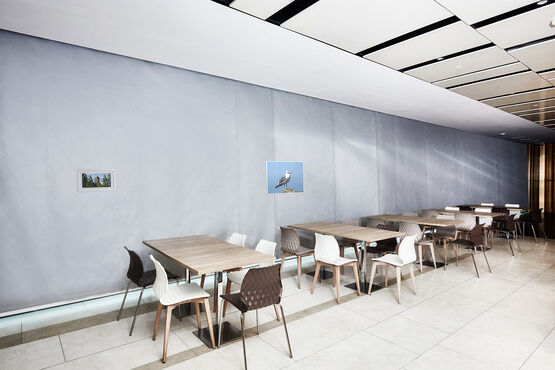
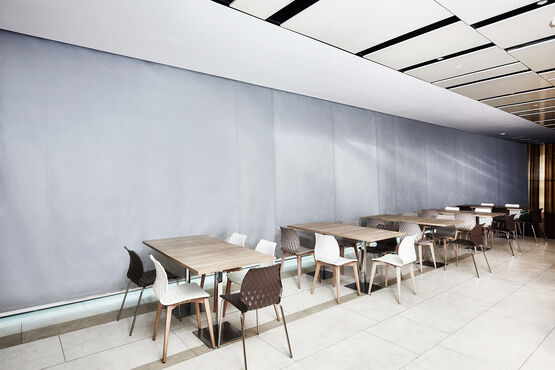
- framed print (96, 180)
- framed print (285, 177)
